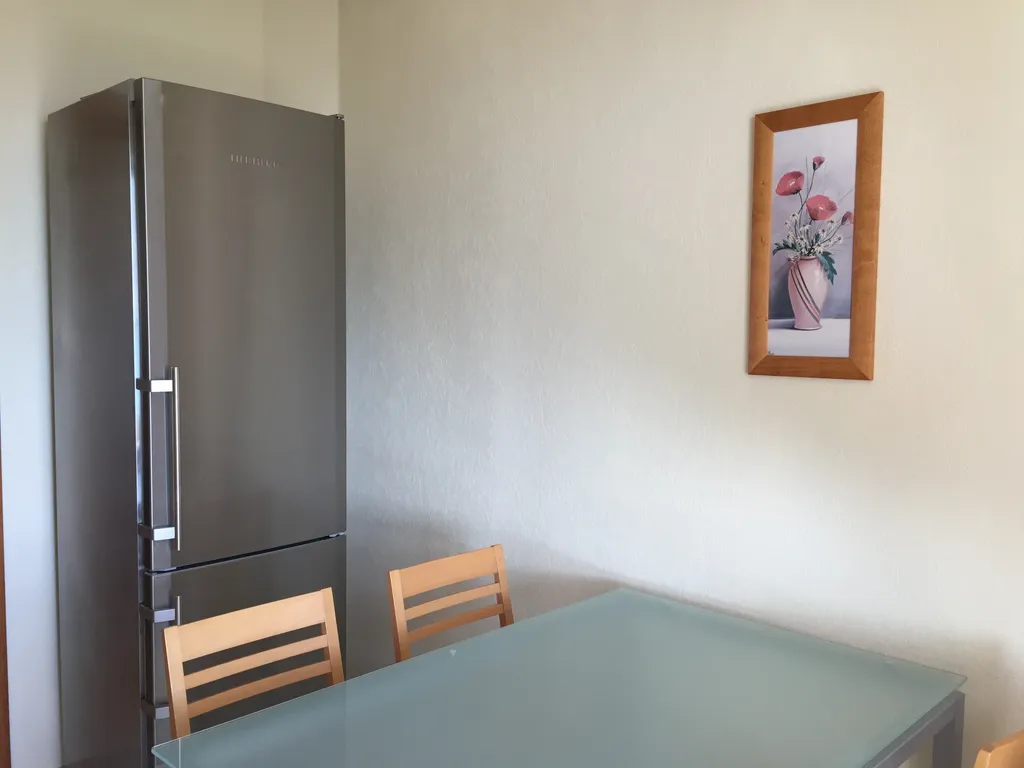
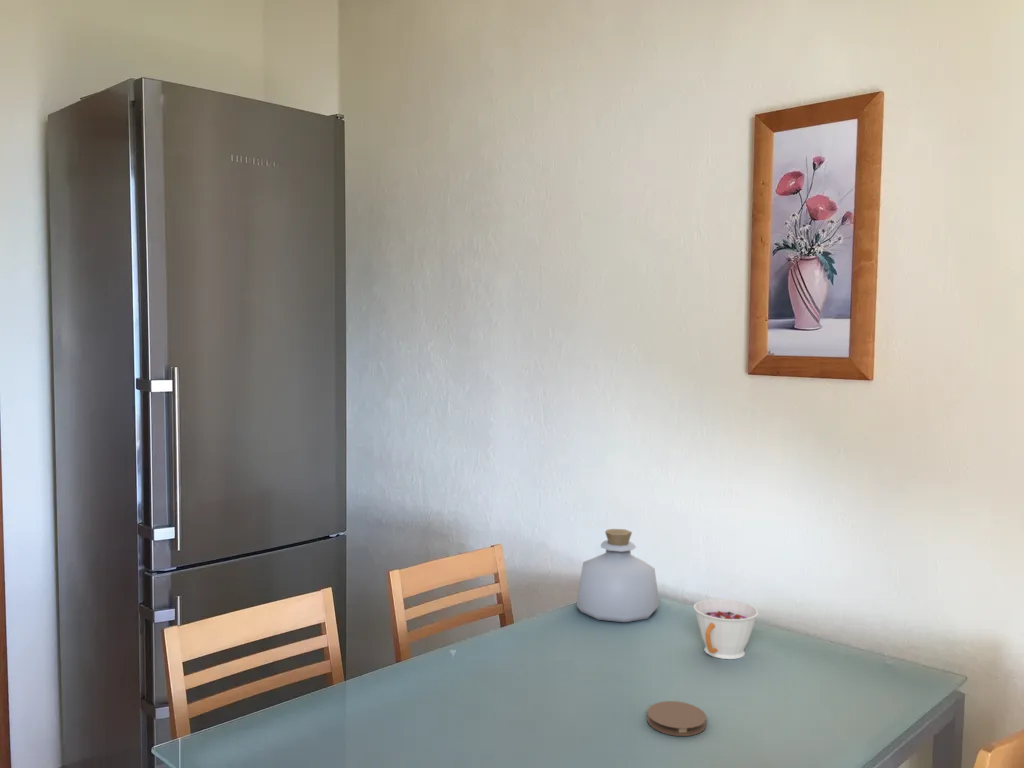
+ coaster (676, 718)
+ bottle (616, 570)
+ teacup (723, 631)
